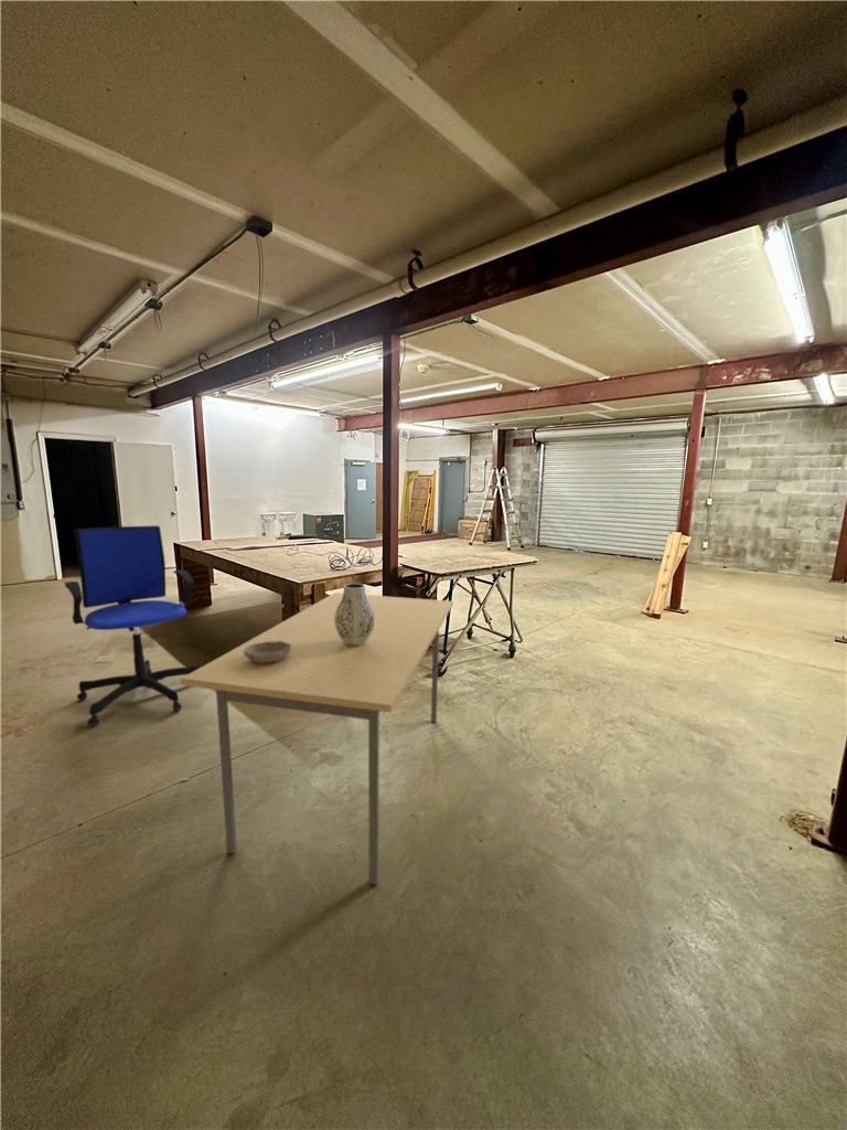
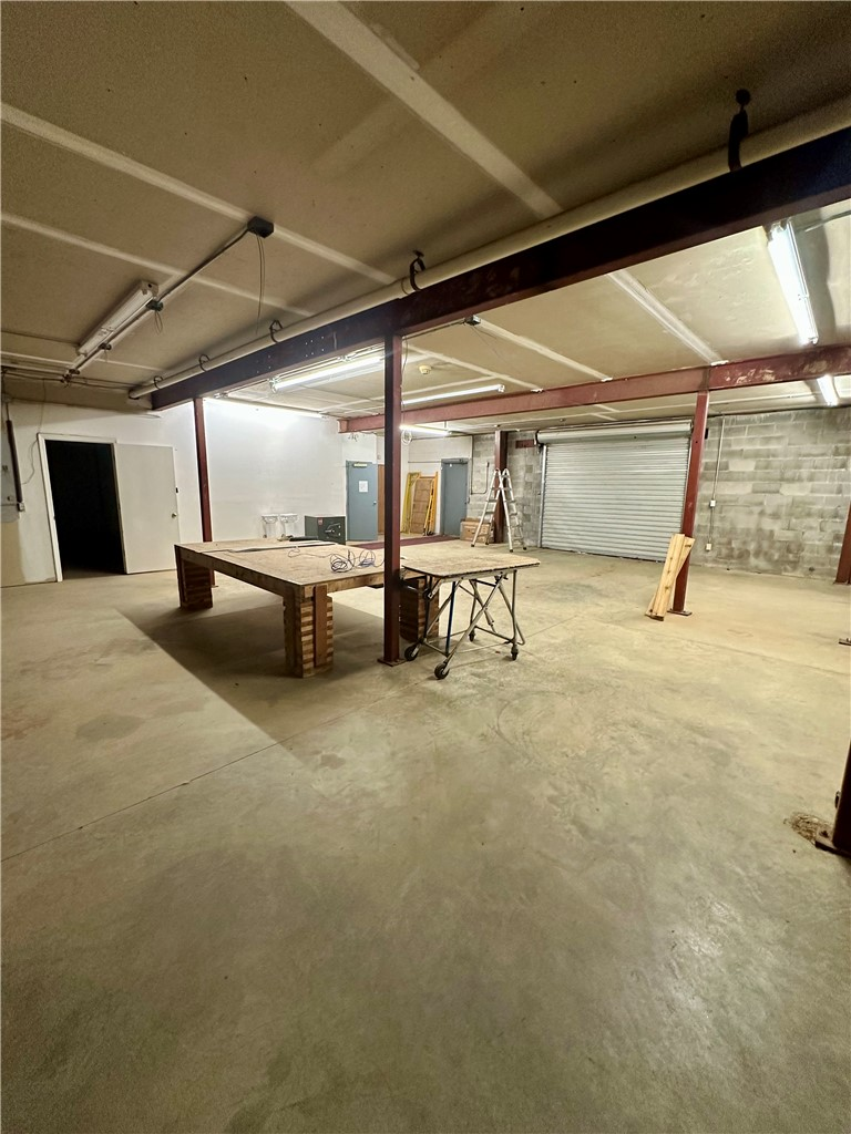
- bowl (267, 652)
- dining table (353, 703)
- office chair (140, 615)
- vase (354, 614)
